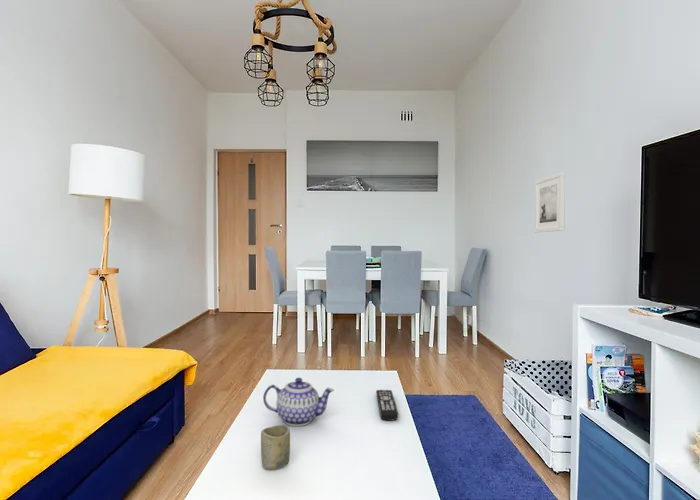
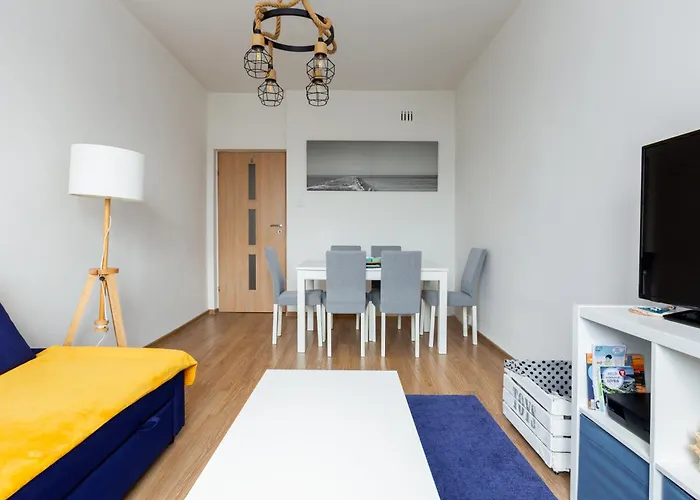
- teapot (298, 399)
- cup (275, 446)
- remote control (386, 403)
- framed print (548, 204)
